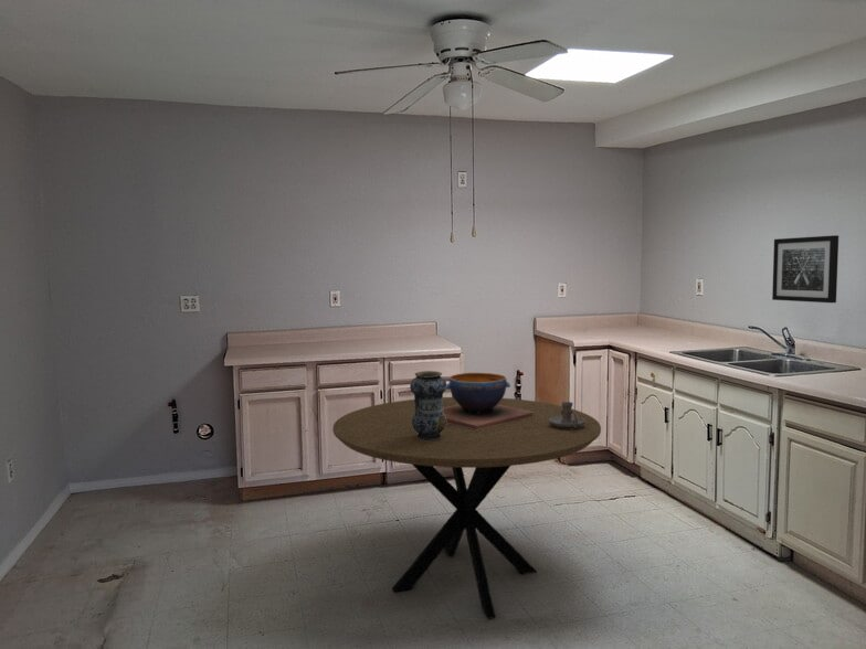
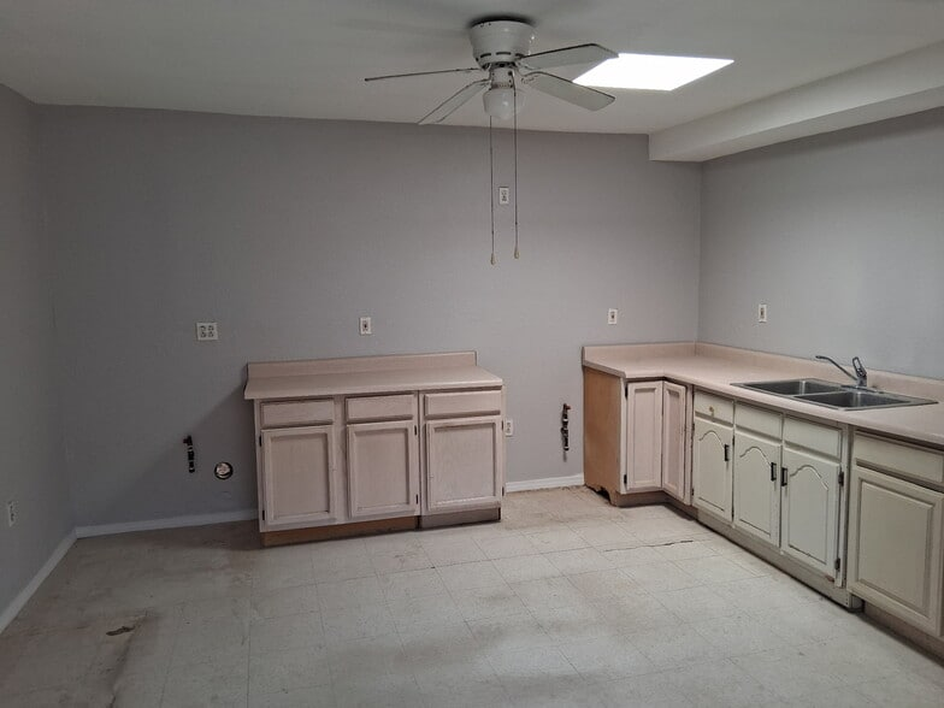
- candle holder (568, 415)
- wall art (803, 269)
- vase (429, 404)
- decorative bowl (477, 396)
- dining table (465, 501)
